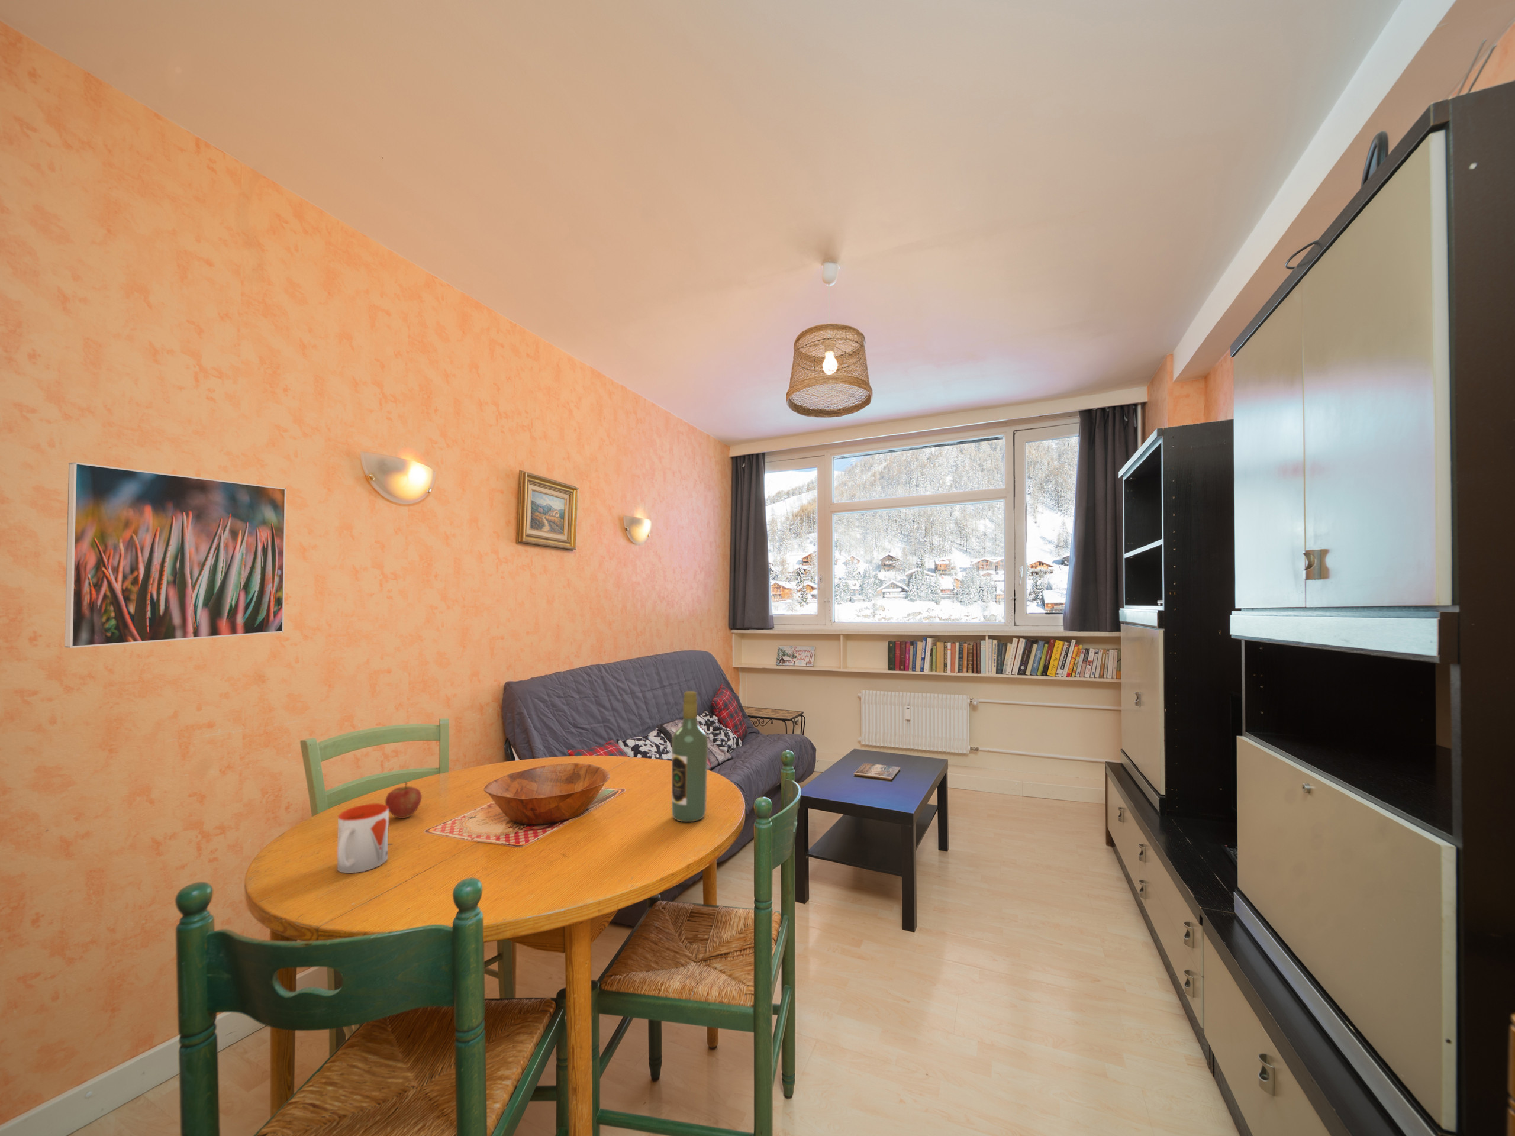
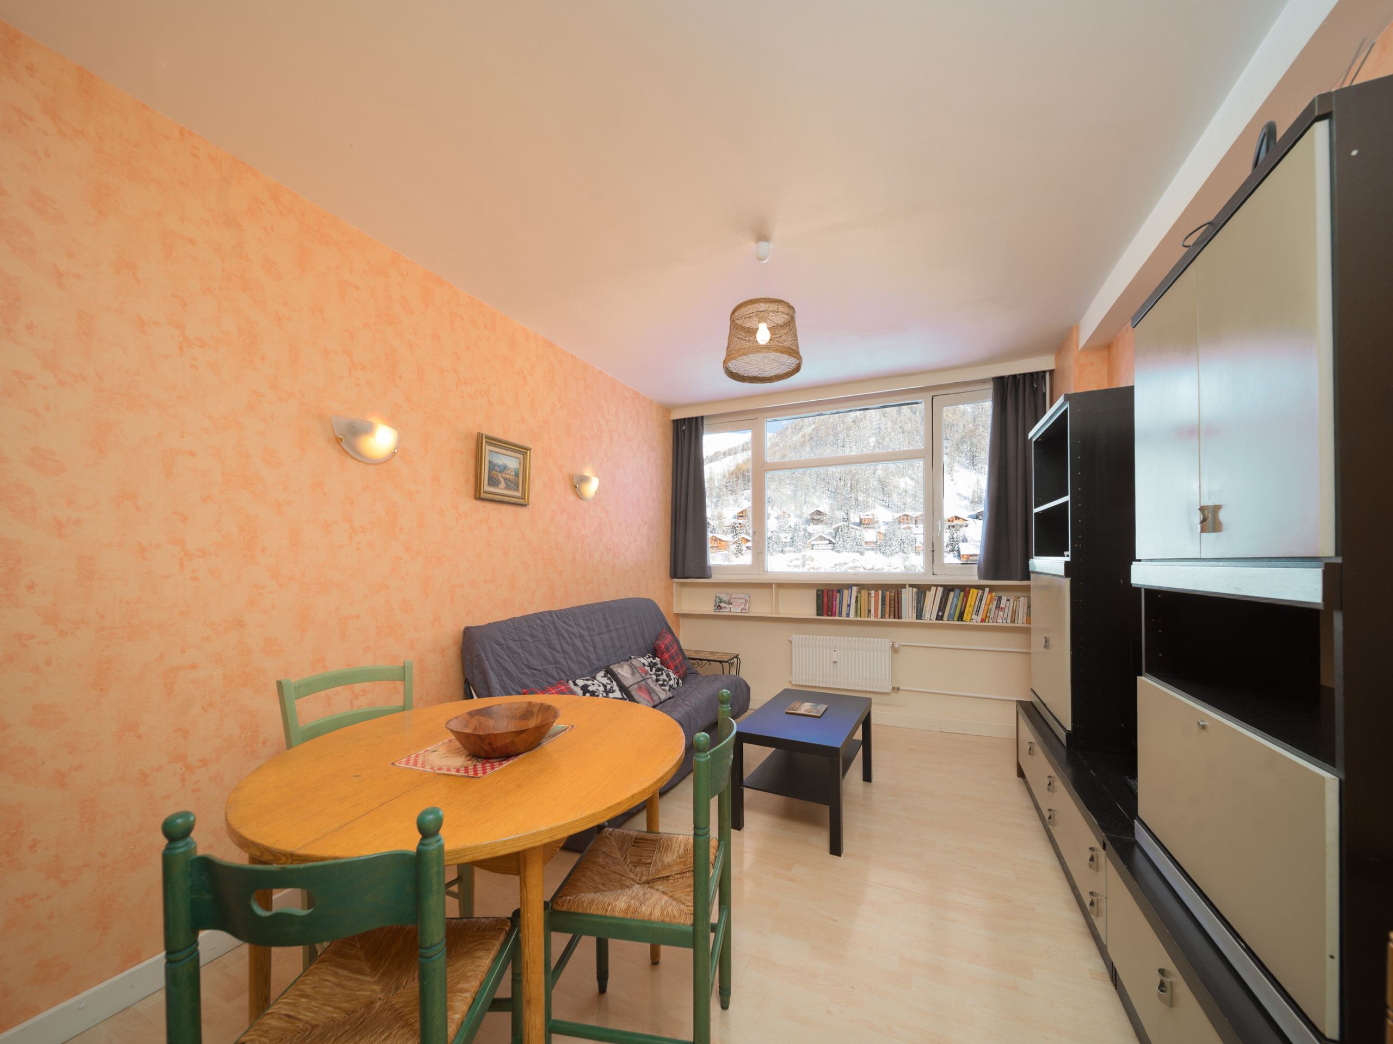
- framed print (188, 557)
- wine bottle (690, 754)
- mug (358, 841)
- apple (403, 799)
